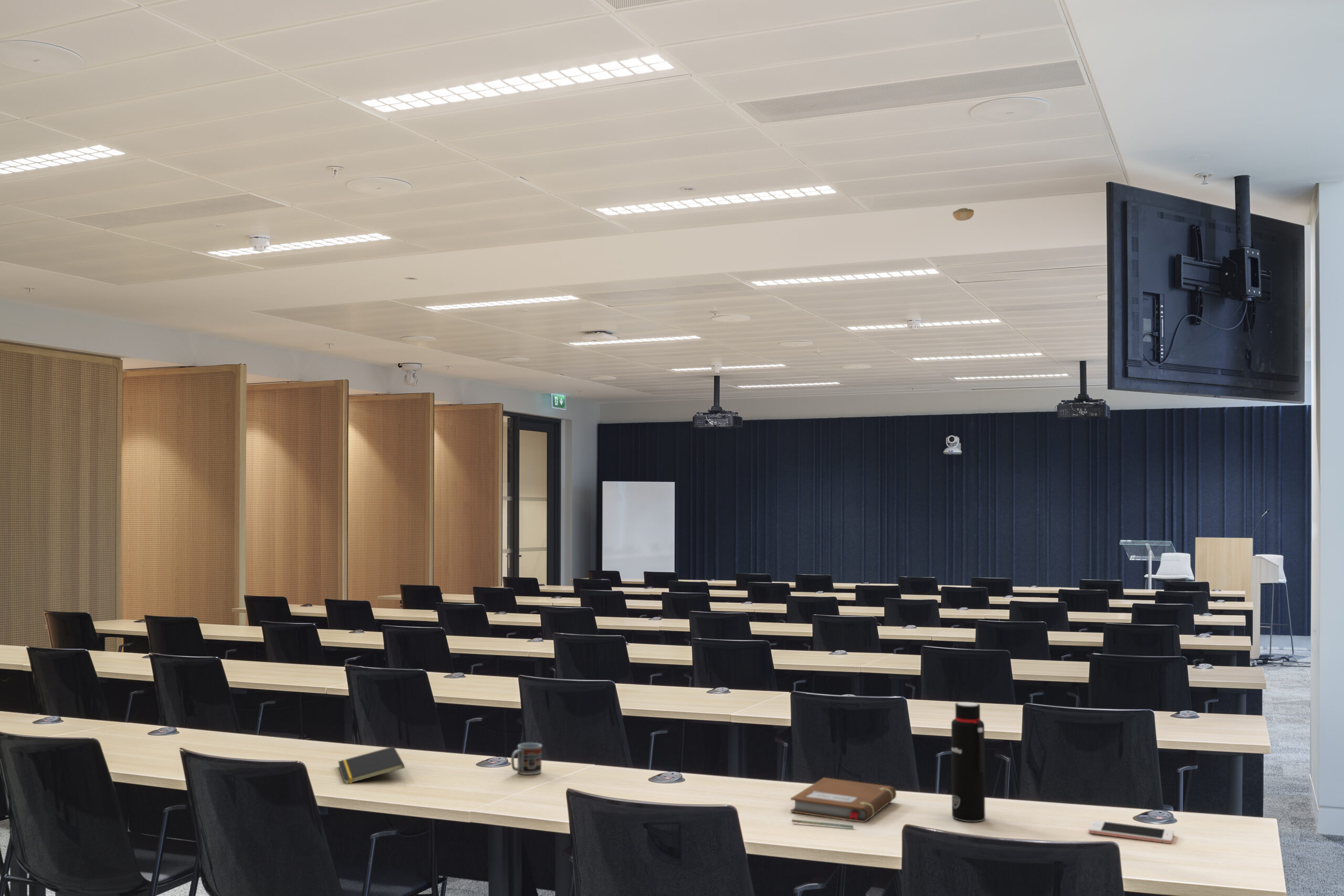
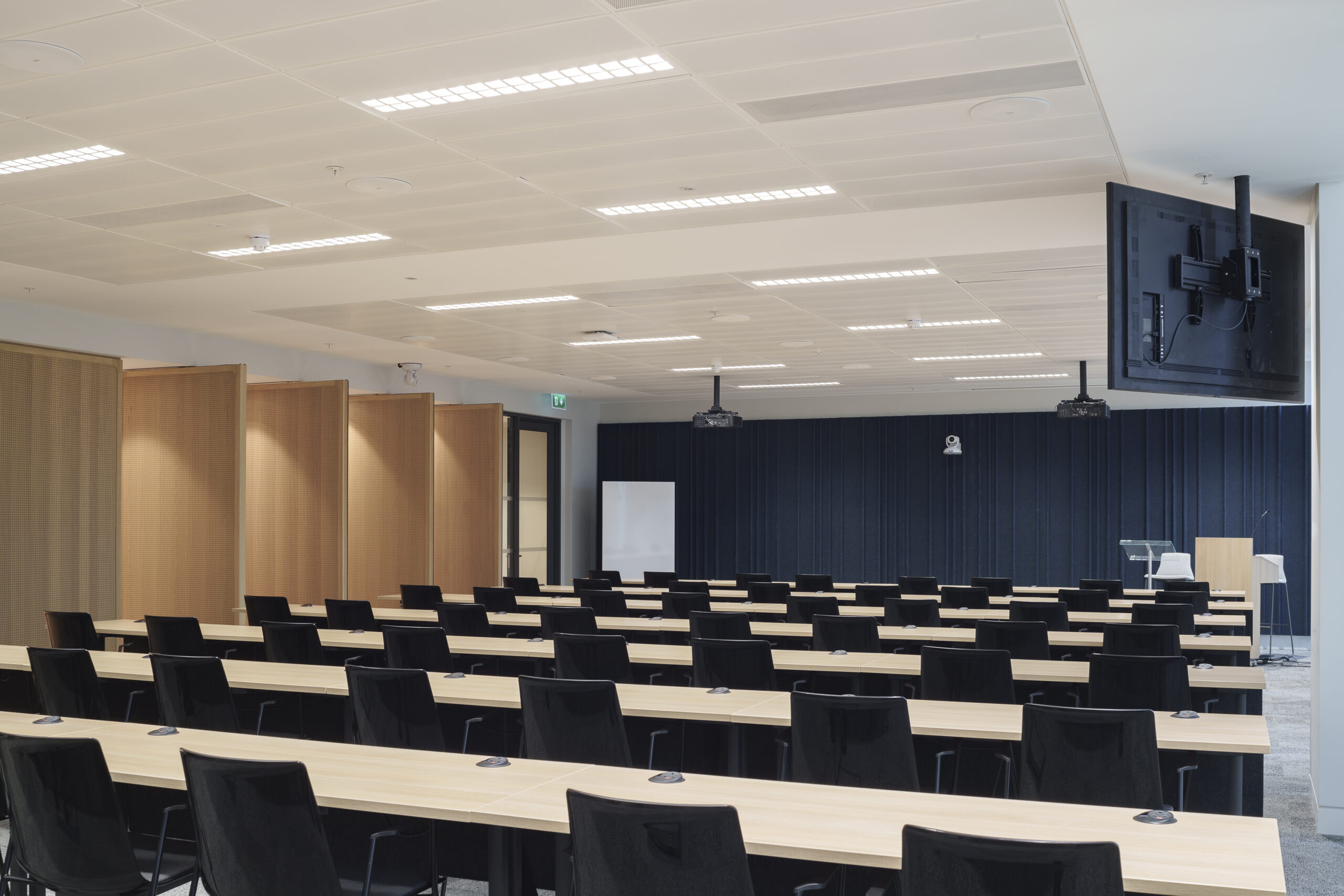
- notepad (370, 764)
- pen (822, 824)
- cell phone (1131, 831)
- water bottle (970, 761)
- cup (526, 759)
- notebook (844, 799)
- smoke detector (963, 214)
